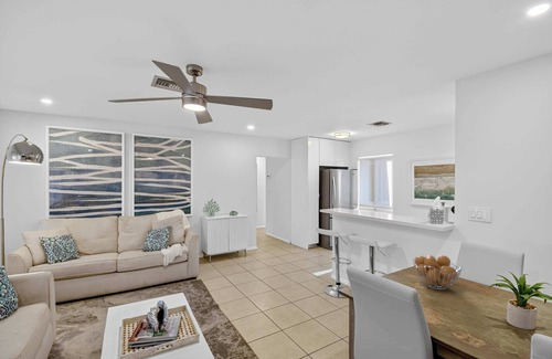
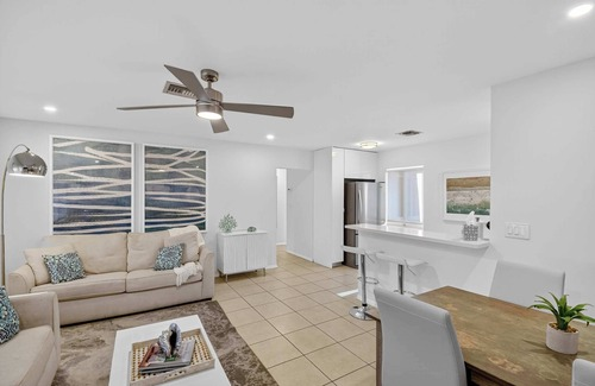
- fruit basket (436, 271)
